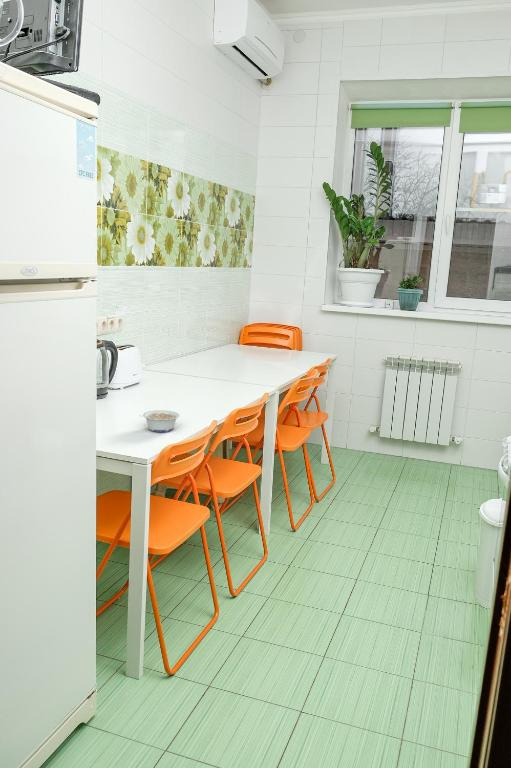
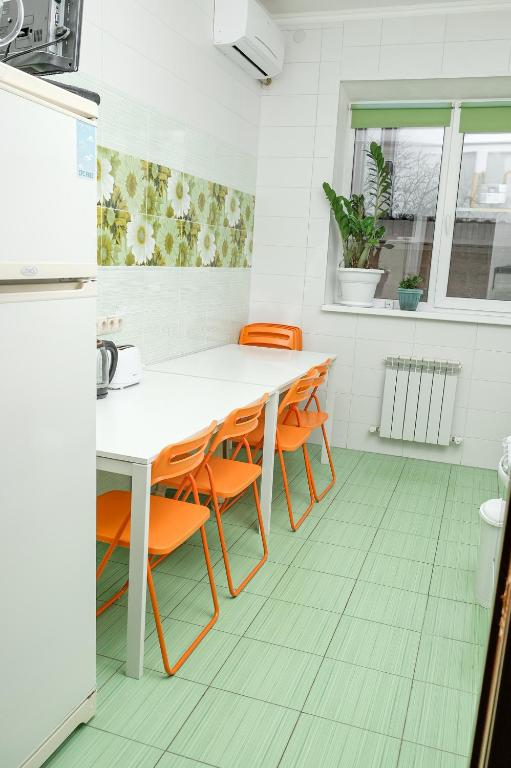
- legume (160, 420)
